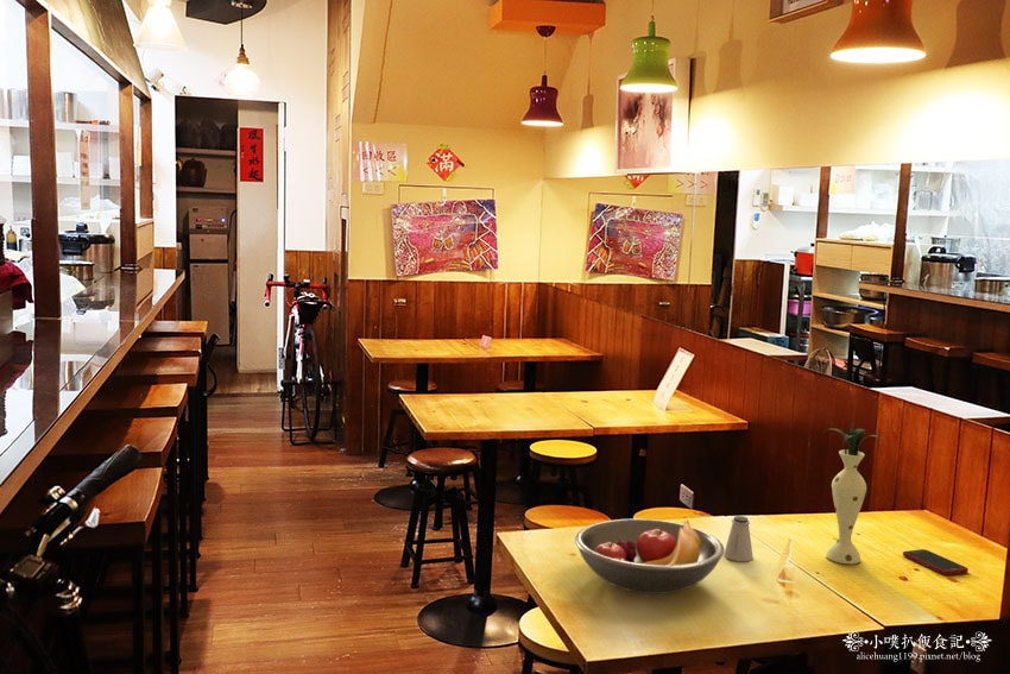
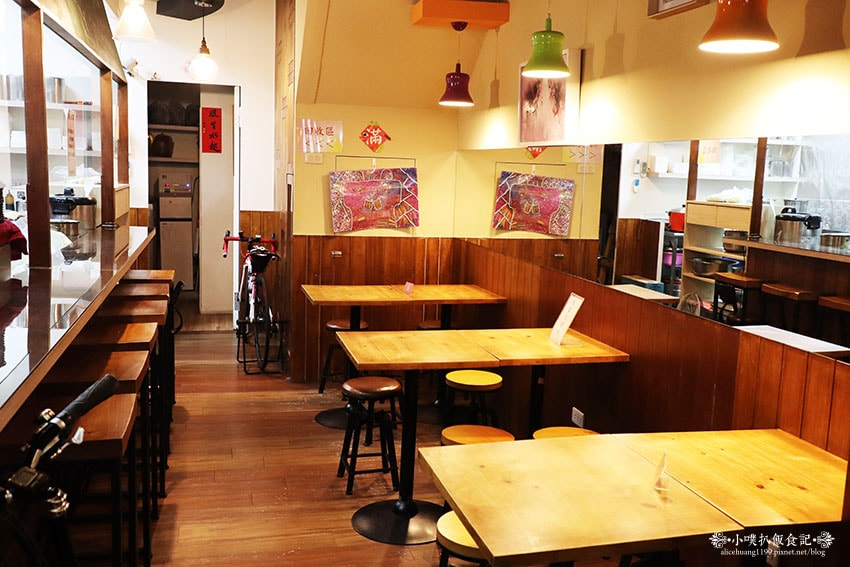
- cell phone (934, 561)
- vase (847, 491)
- saltshaker (739, 536)
- fruit bowl (648, 555)
